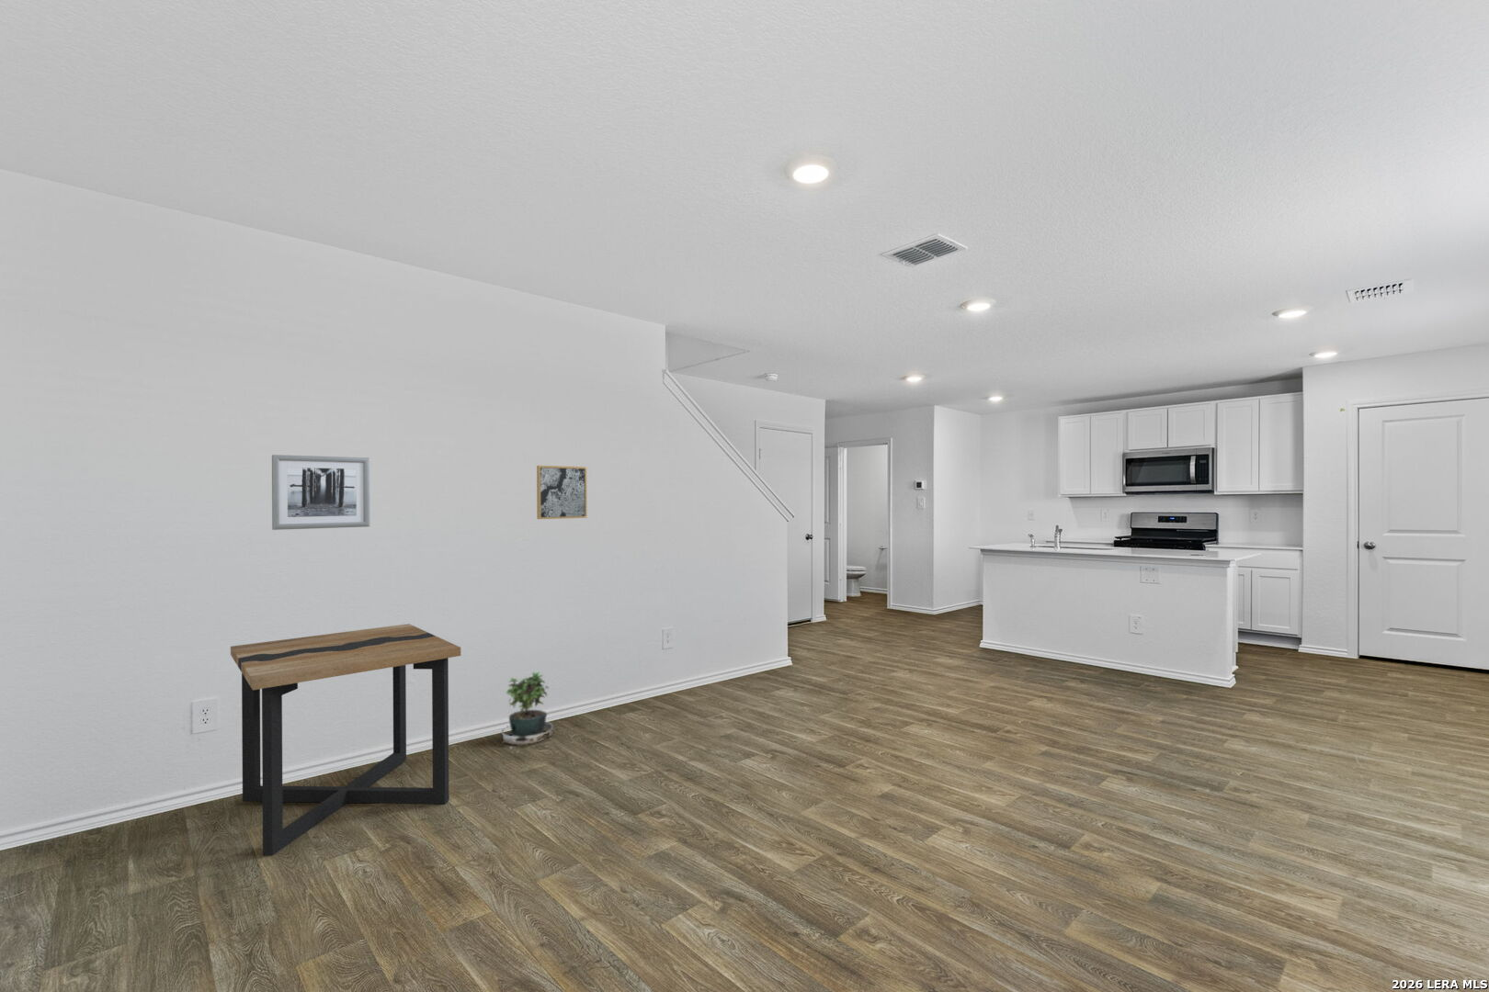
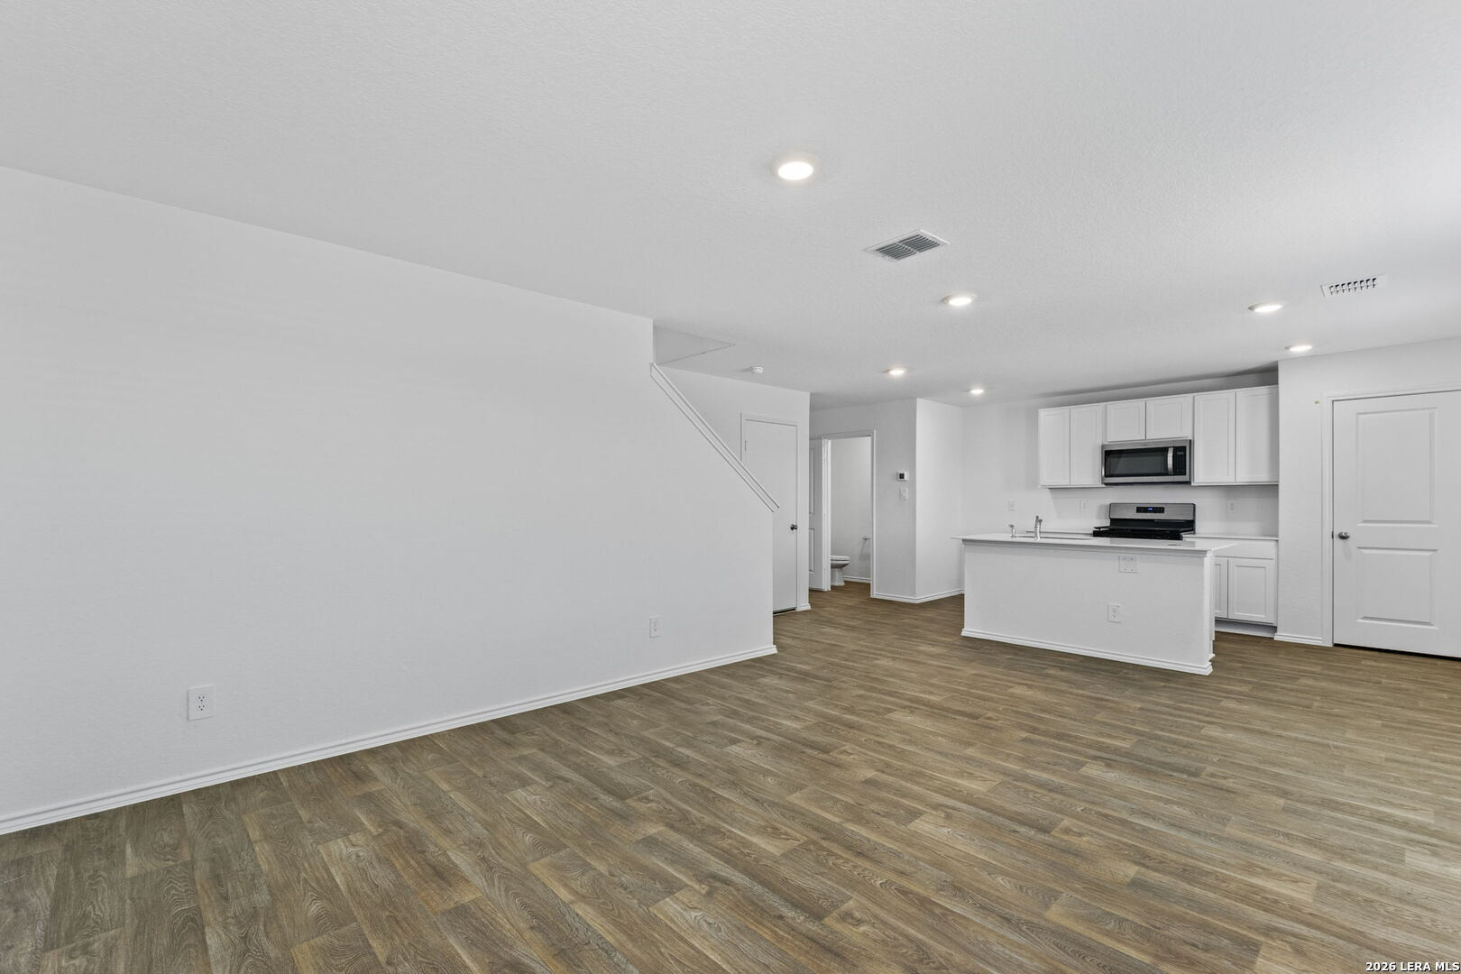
- side table (393, 724)
- wall art (322, 492)
- wall art (562, 493)
- potted plant (527, 705)
